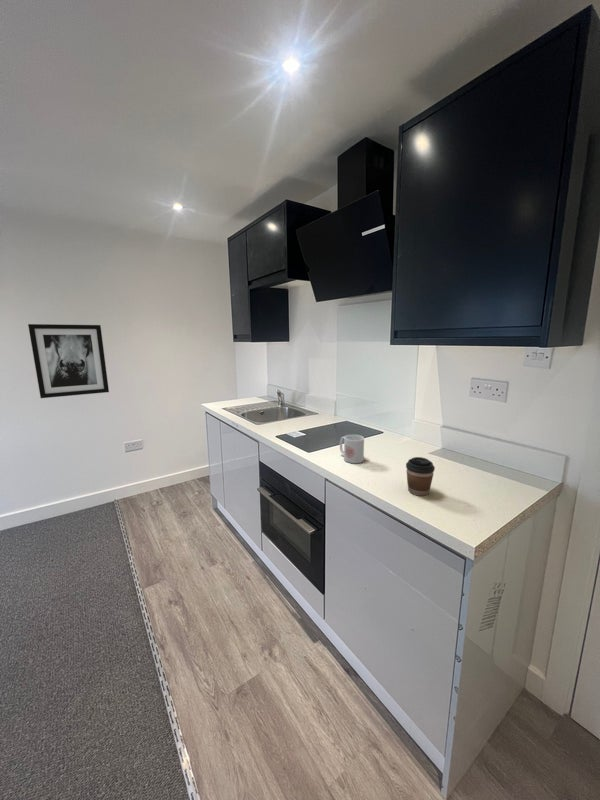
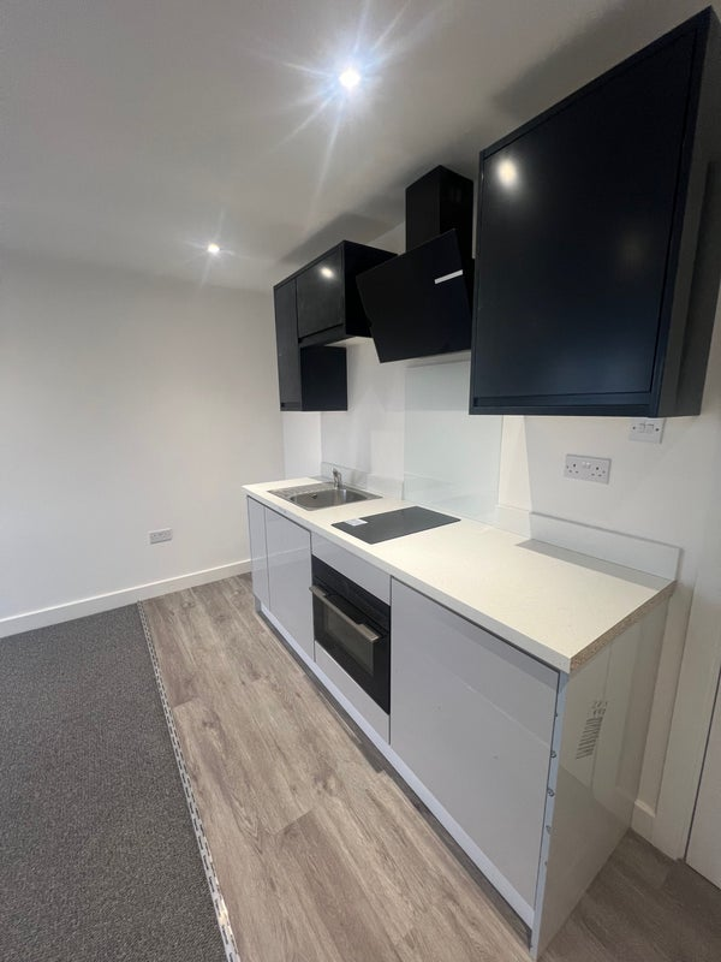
- wall art (71, 360)
- coffee cup (419, 474)
- mug (350, 447)
